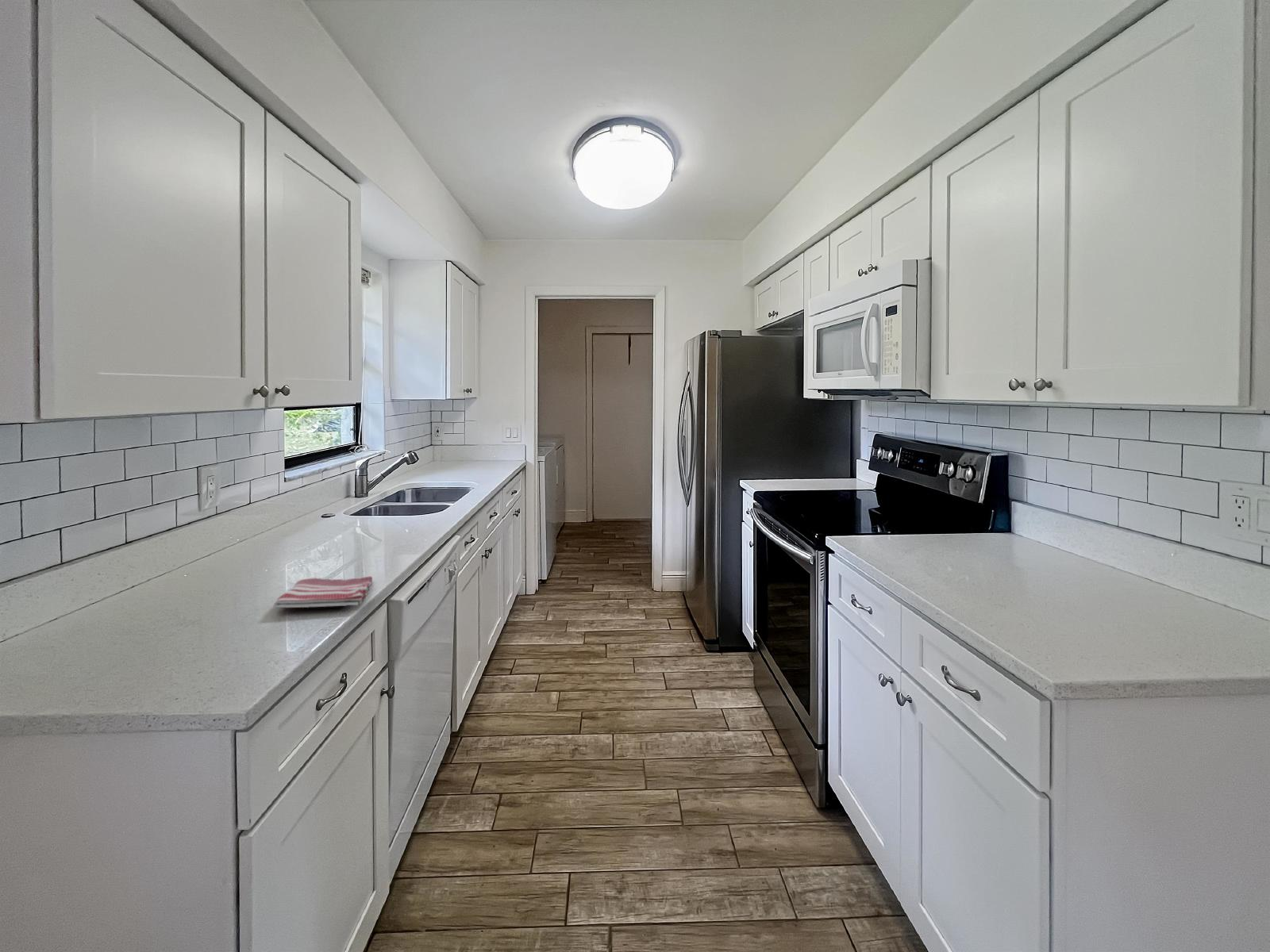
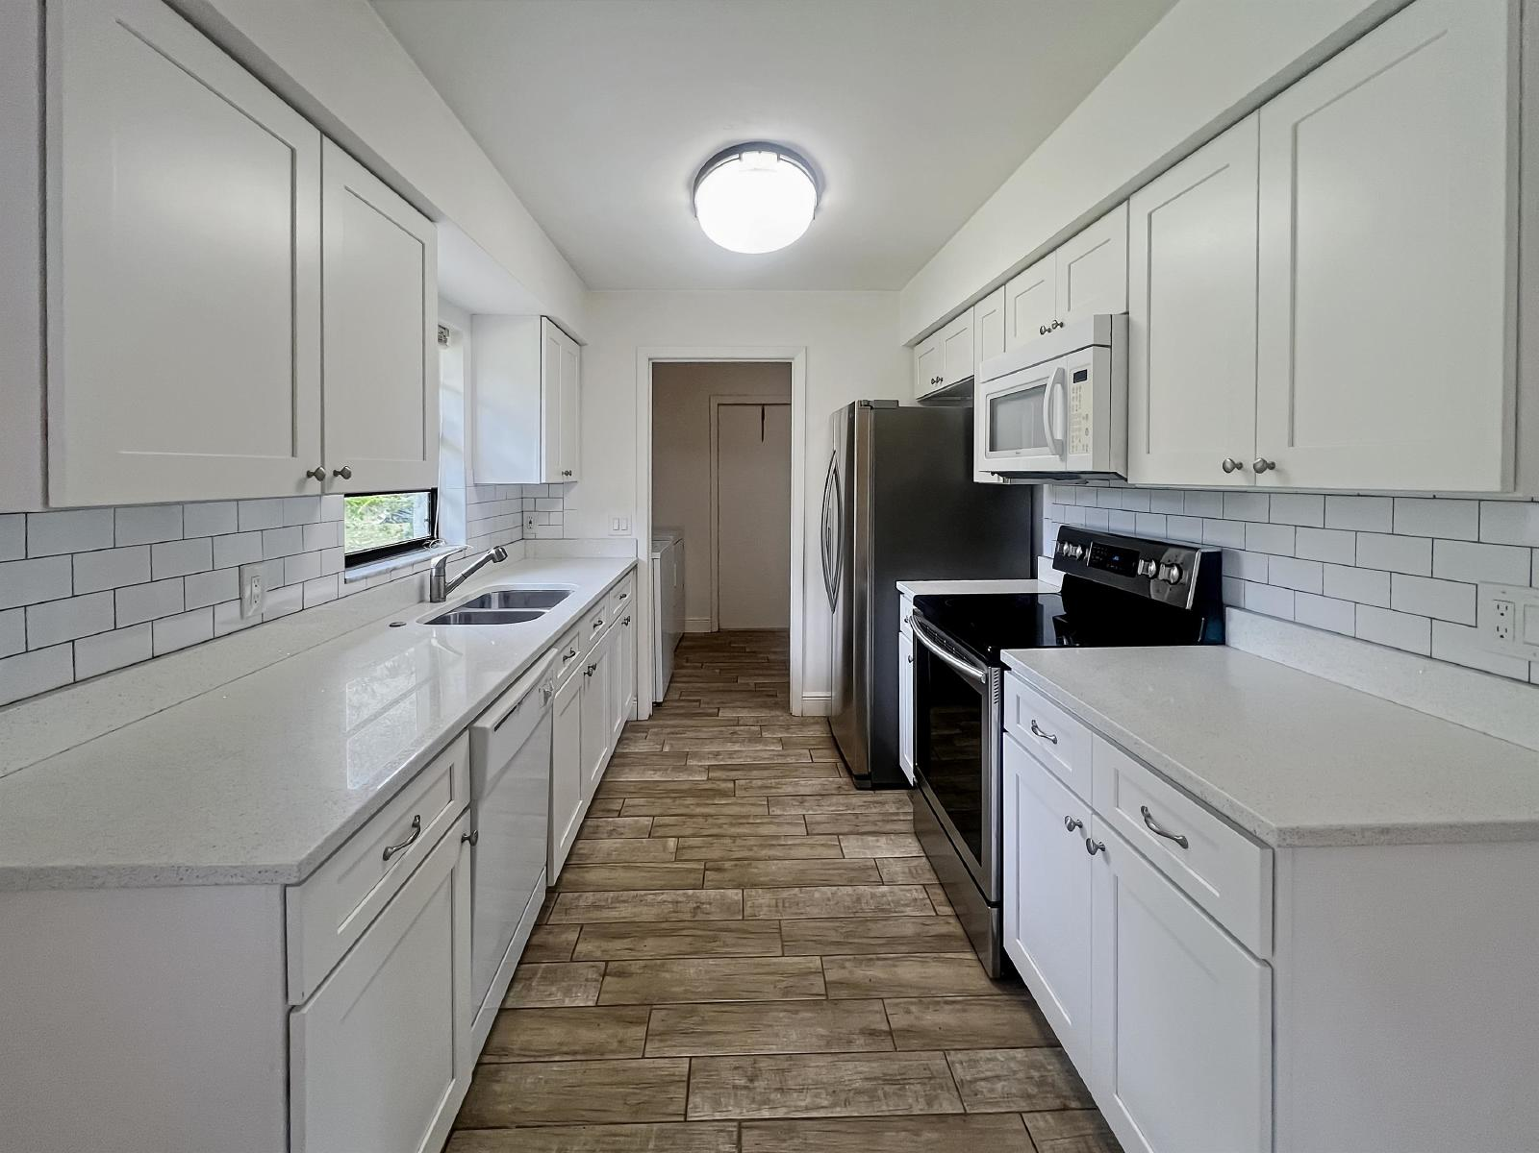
- dish towel (327, 591)
